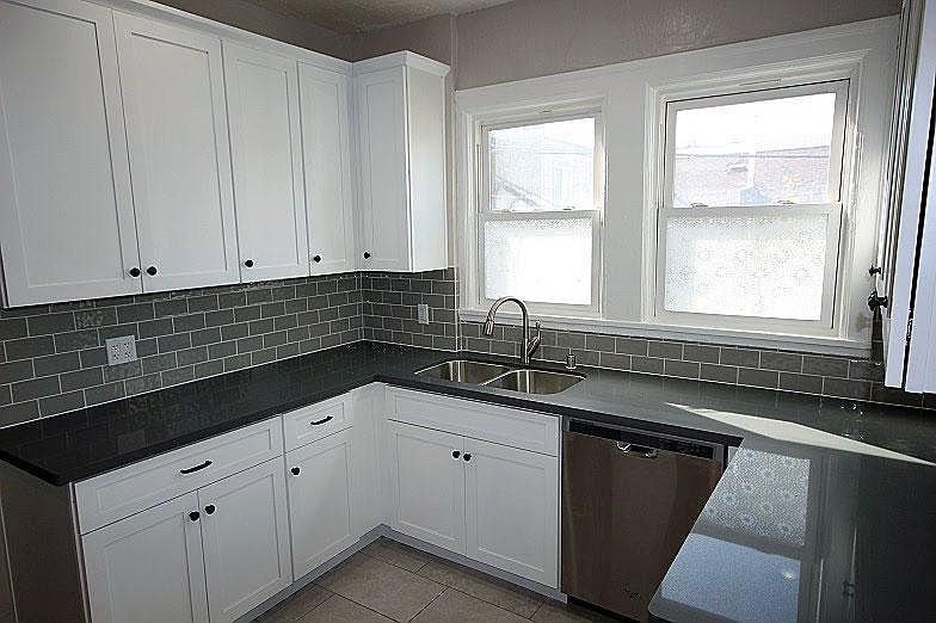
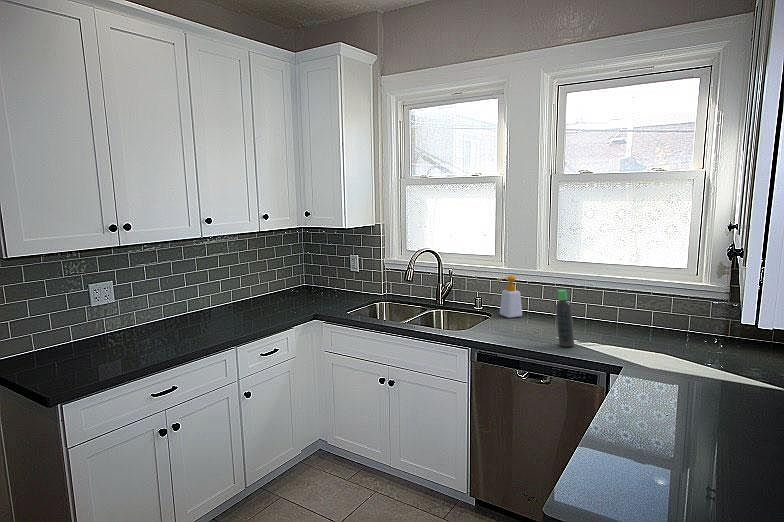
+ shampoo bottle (565, 317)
+ soap bottle (507, 296)
